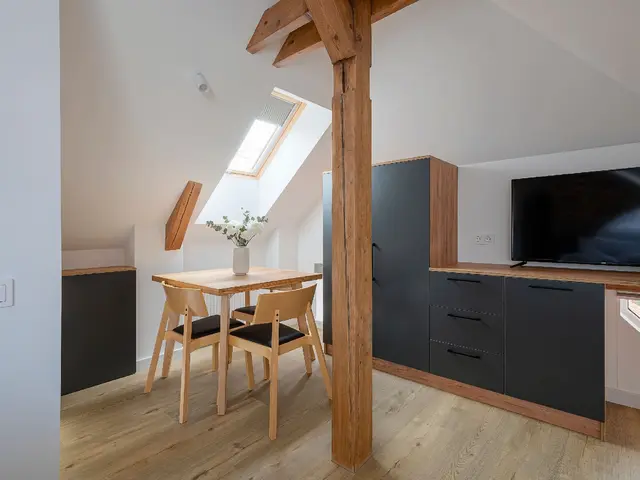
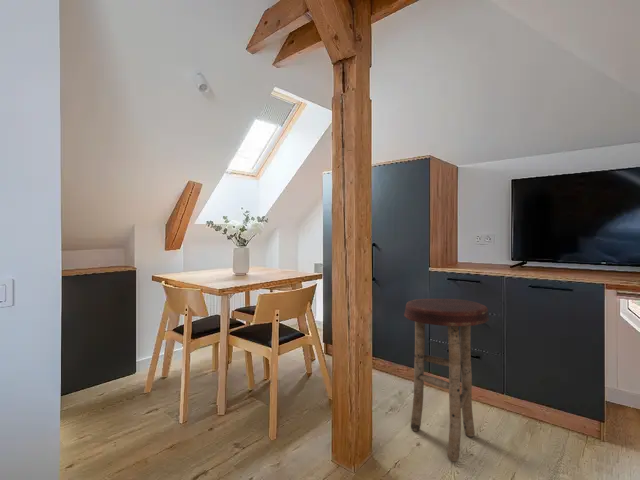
+ stool (449, 373)
